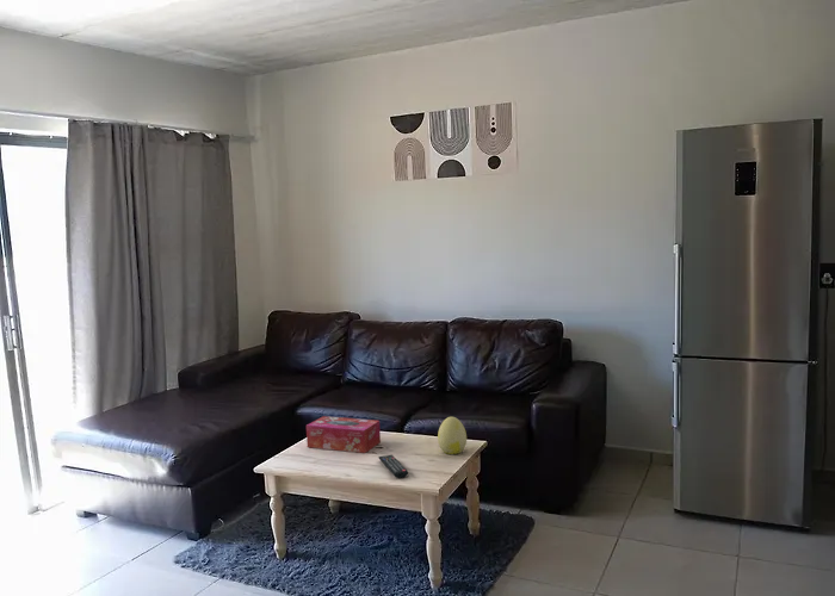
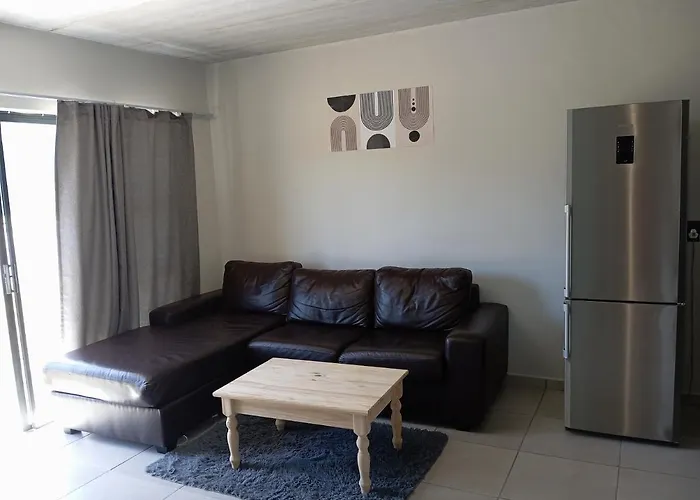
- remote control (392, 465)
- decorative egg (451, 434)
- tissue box (344, 433)
